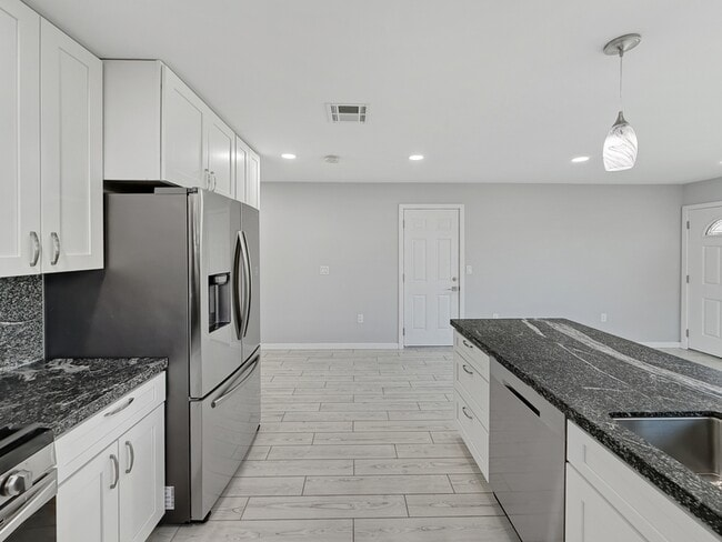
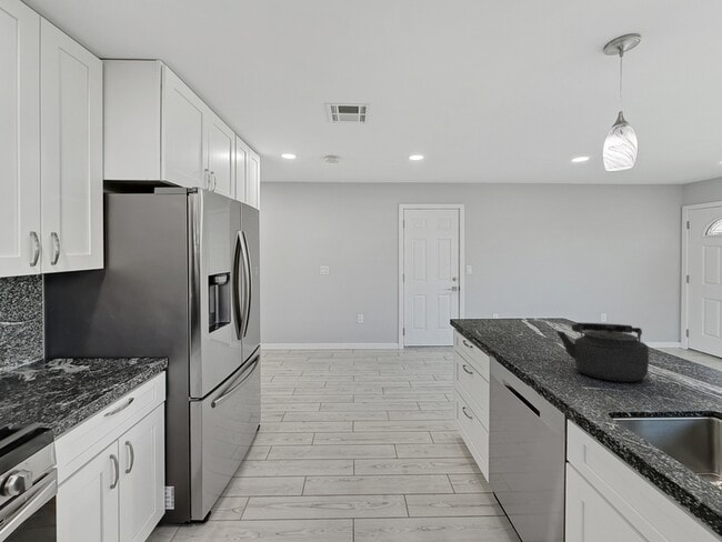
+ kettle (606, 349)
